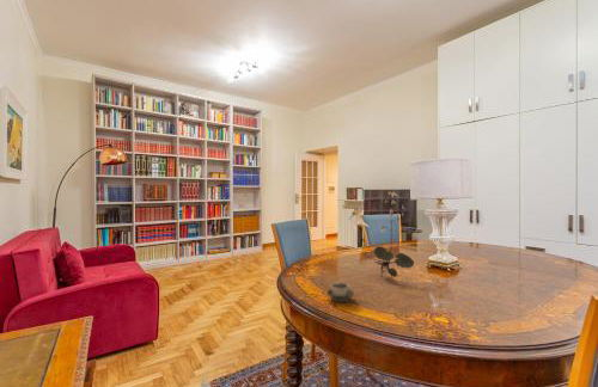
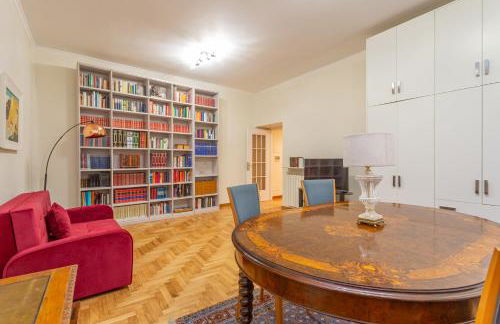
- cup (340, 291)
- plant (382, 231)
